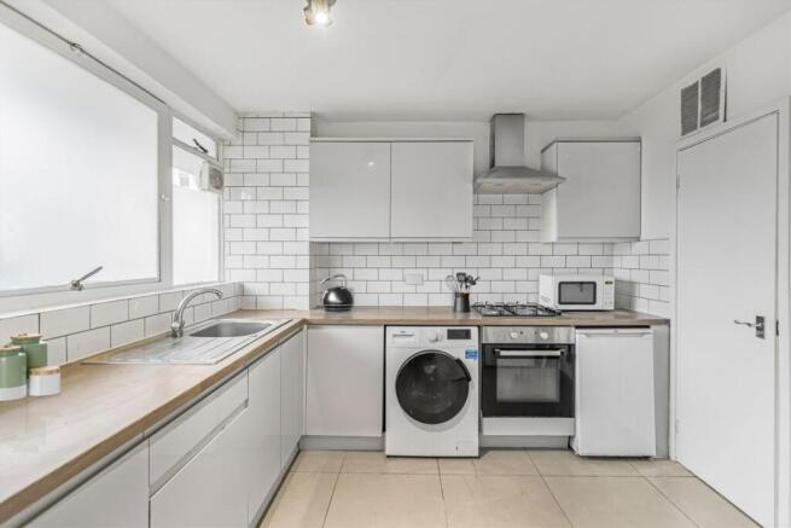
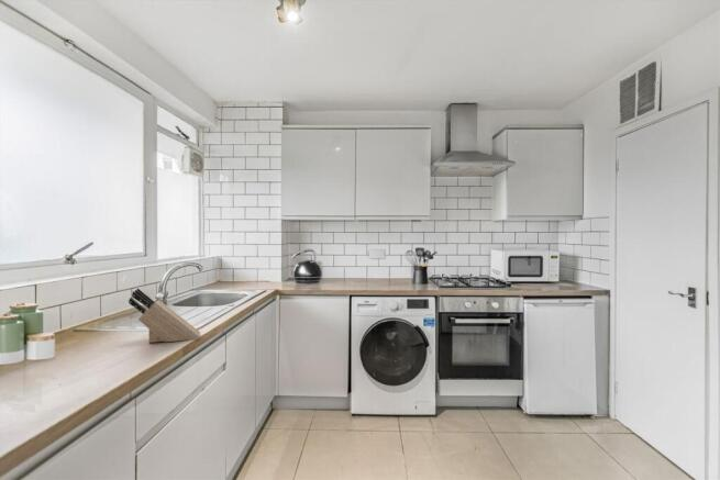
+ knife block (165, 313)
